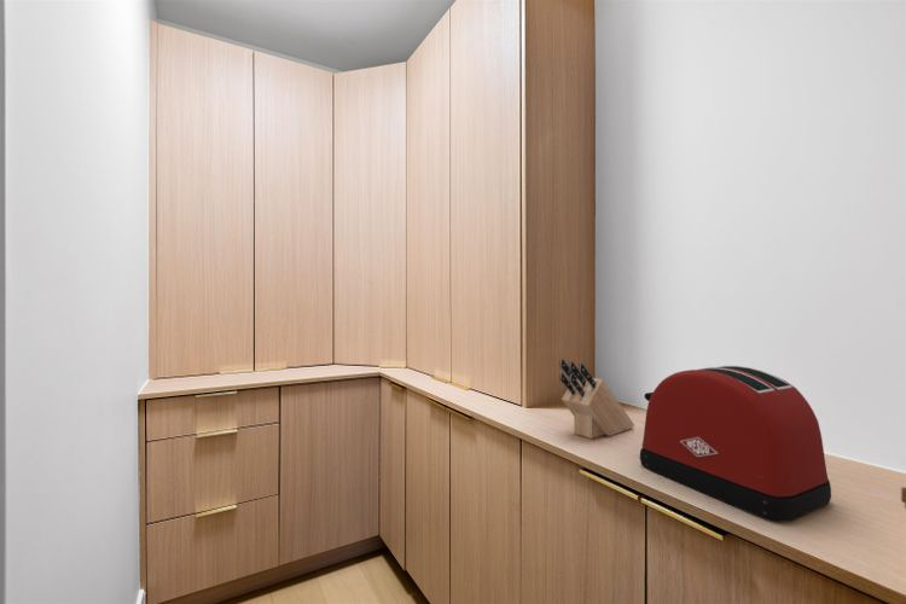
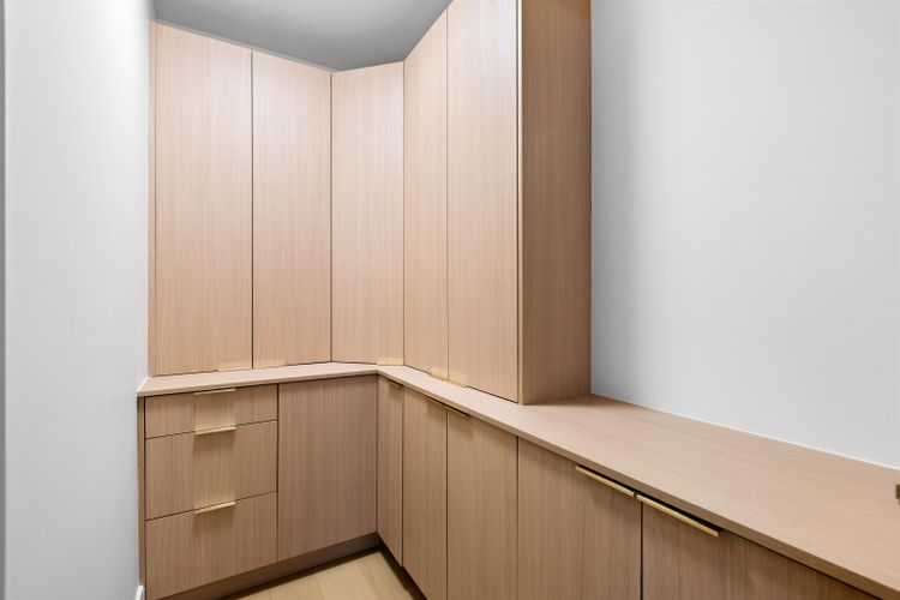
- knife block (594, 394)
- toaster (721, 423)
